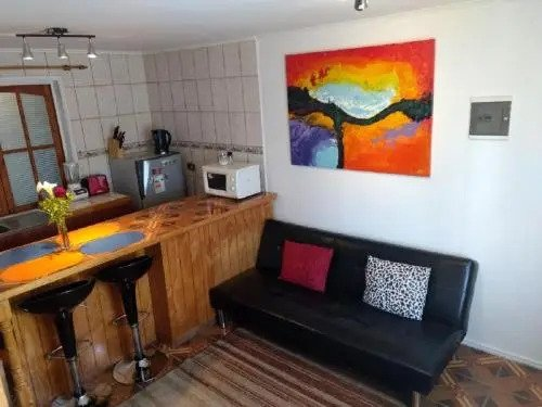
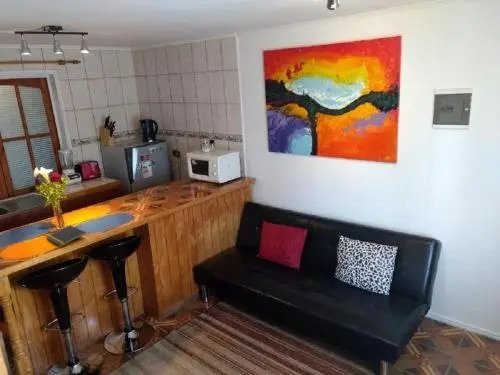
+ notepad (65, 235)
